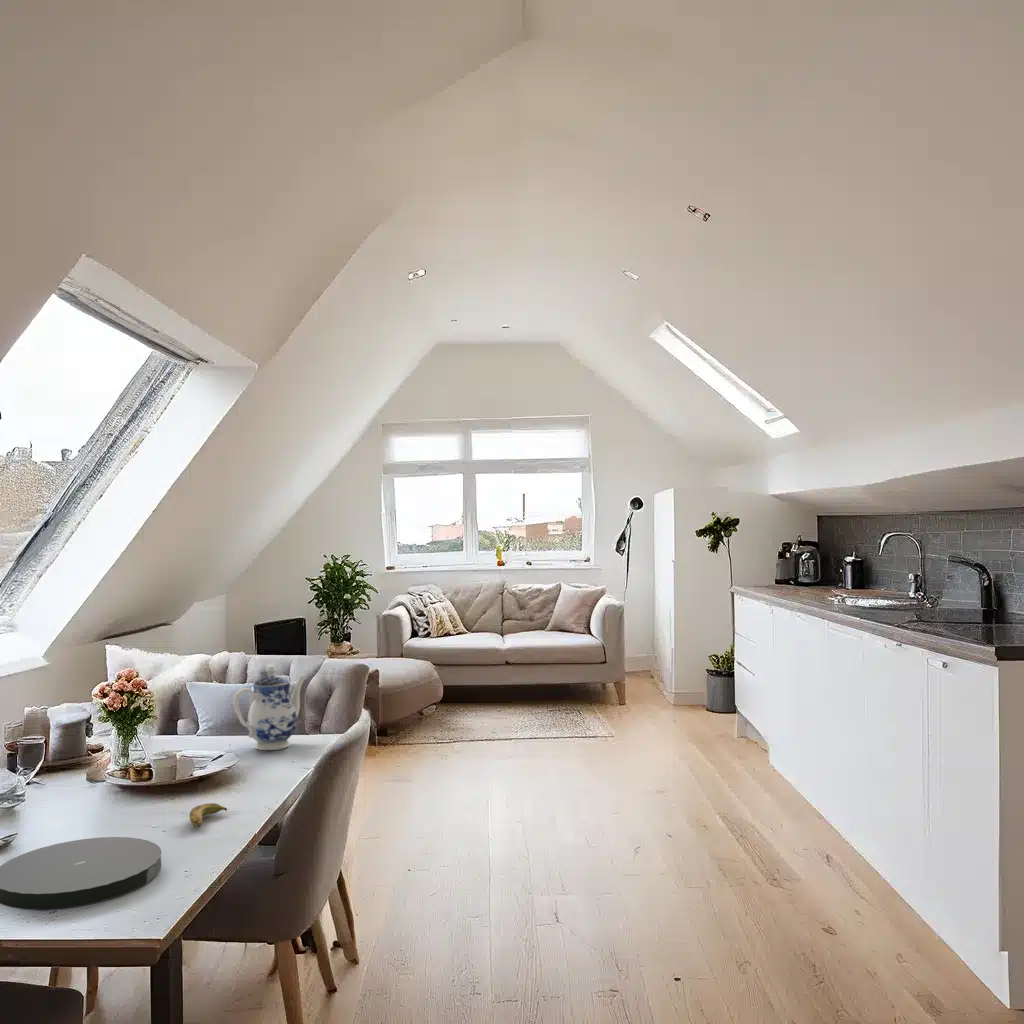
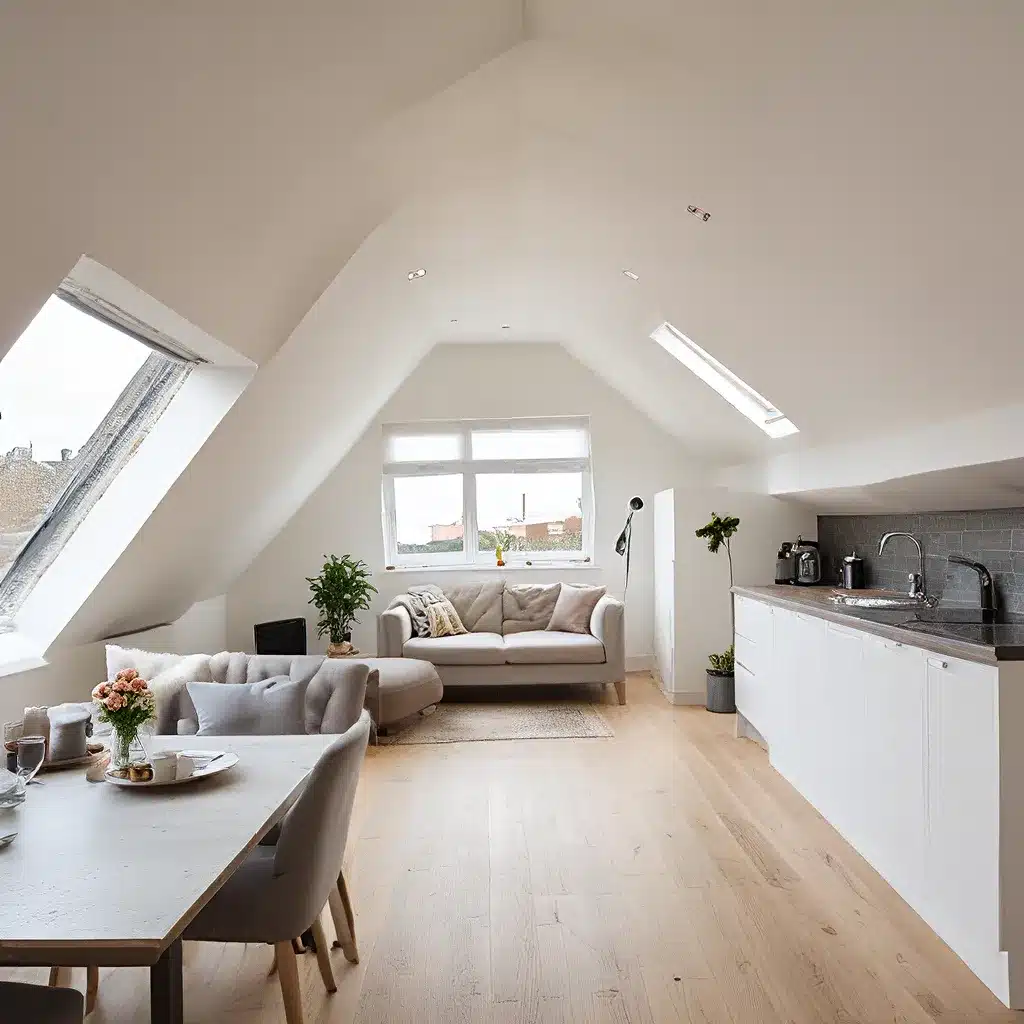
- teapot (271, 706)
- banana (205, 814)
- plate (79, 870)
